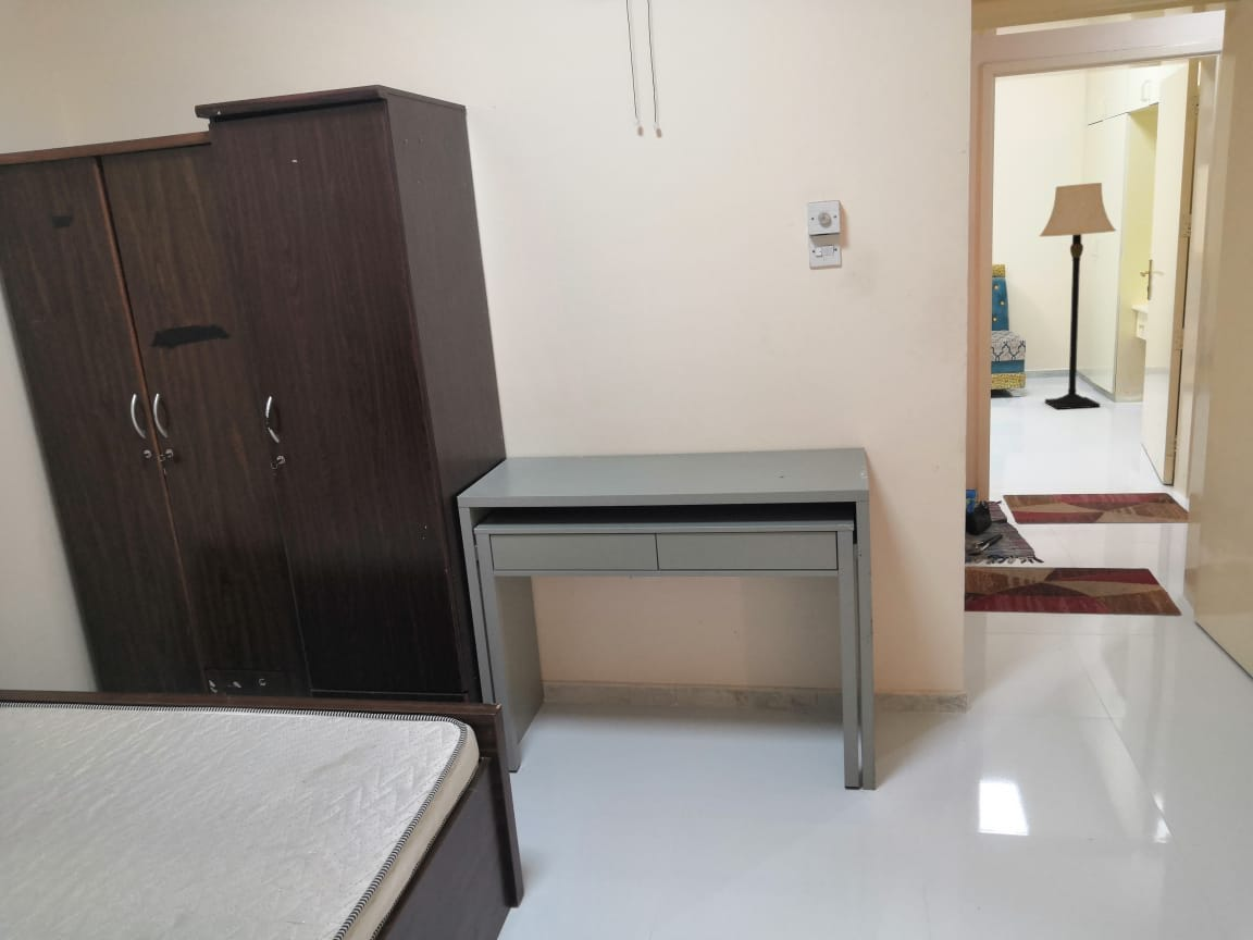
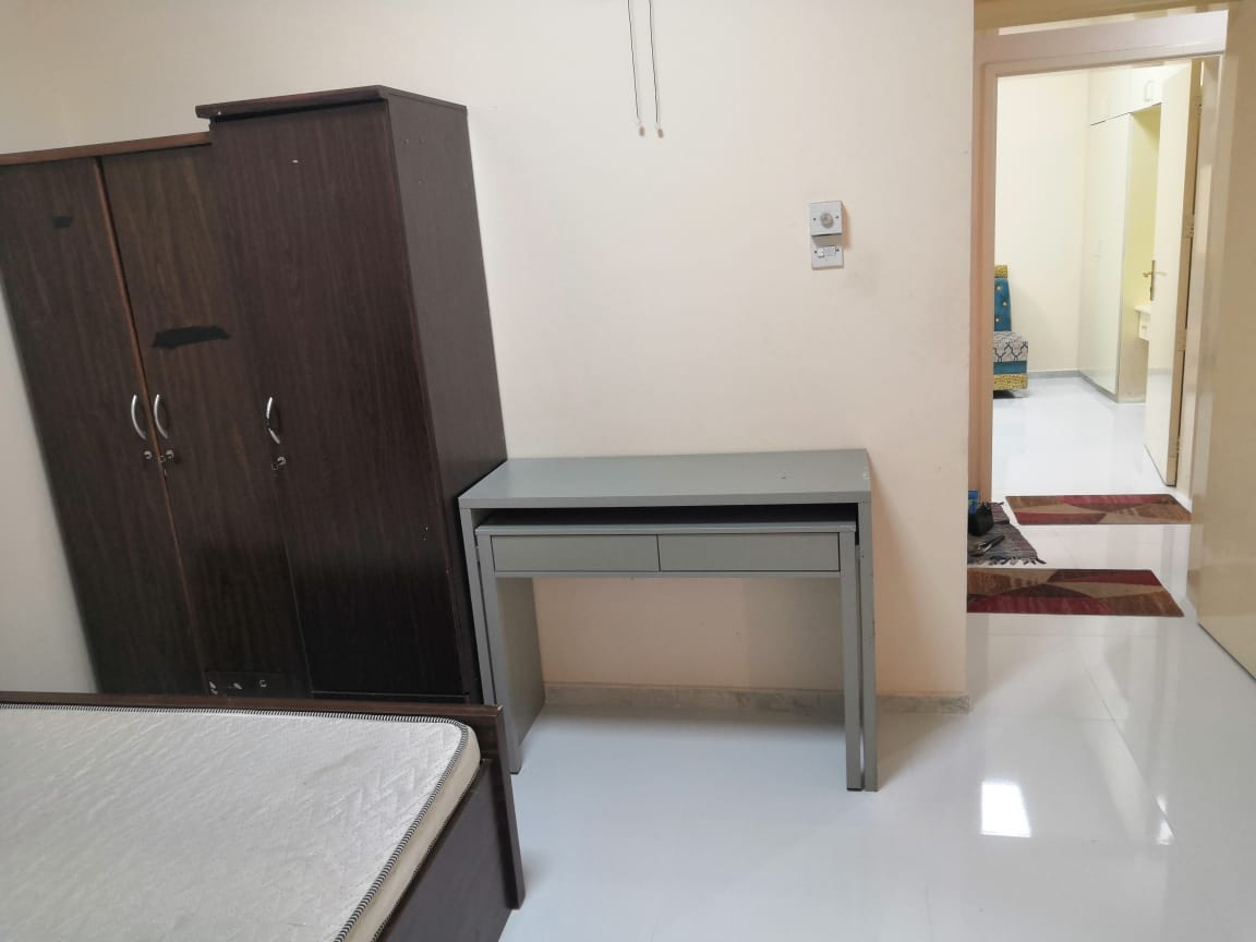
- lamp (1075, 297)
